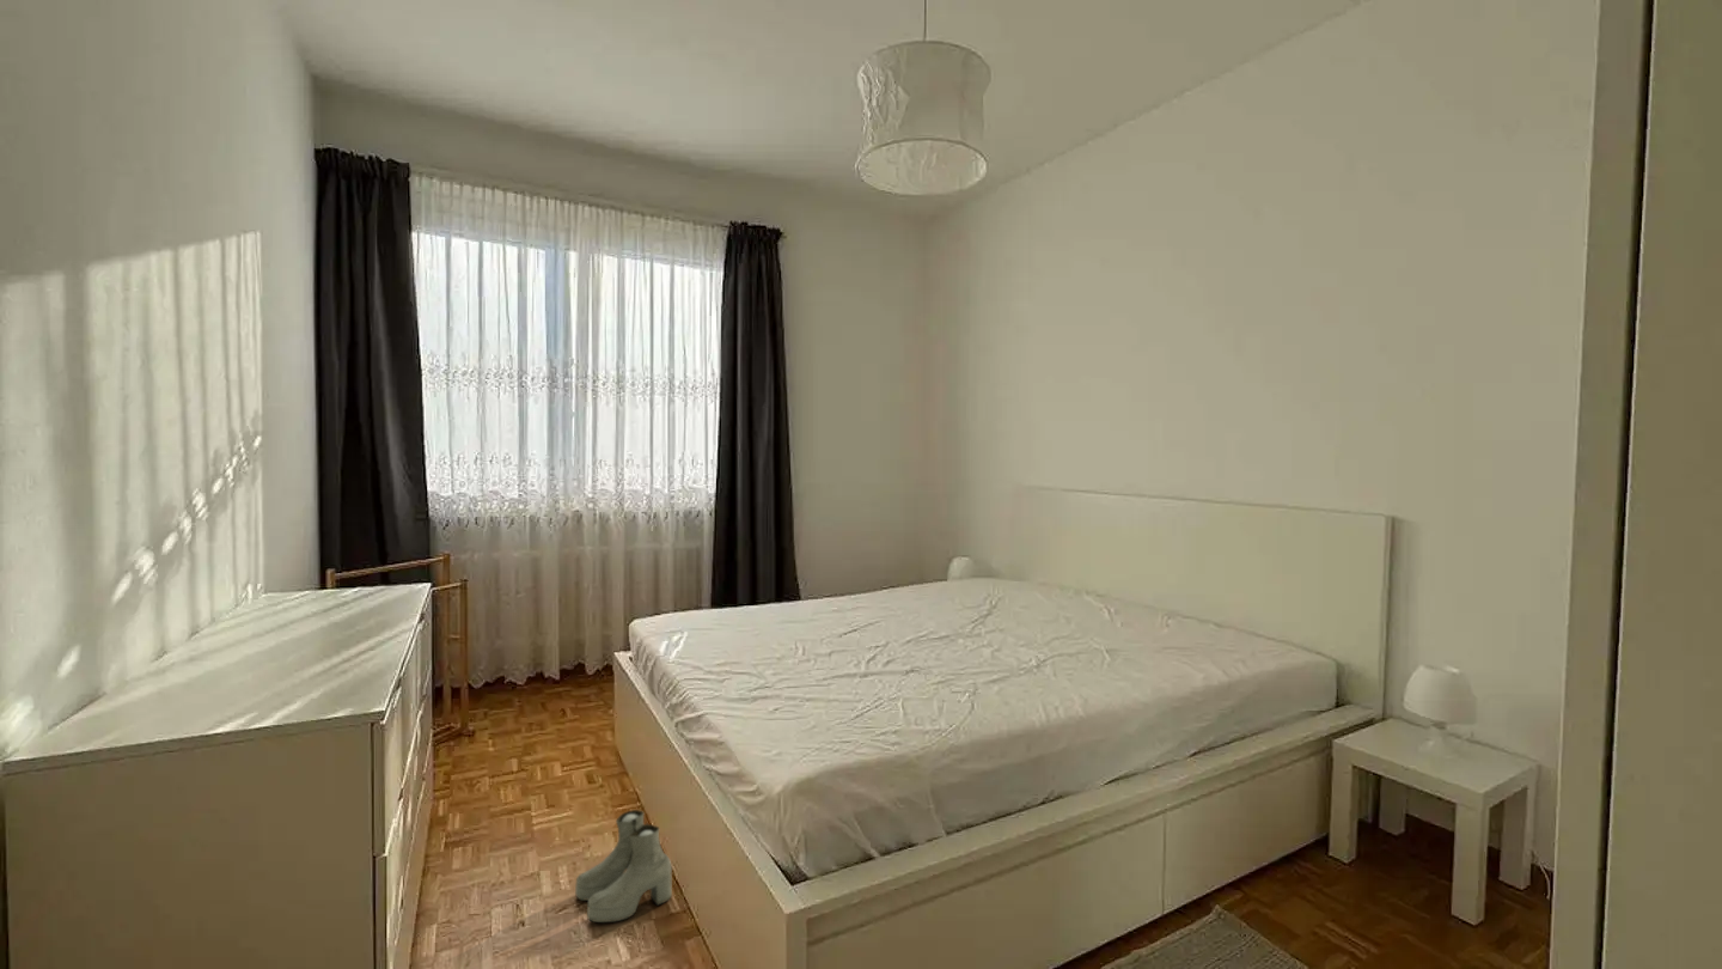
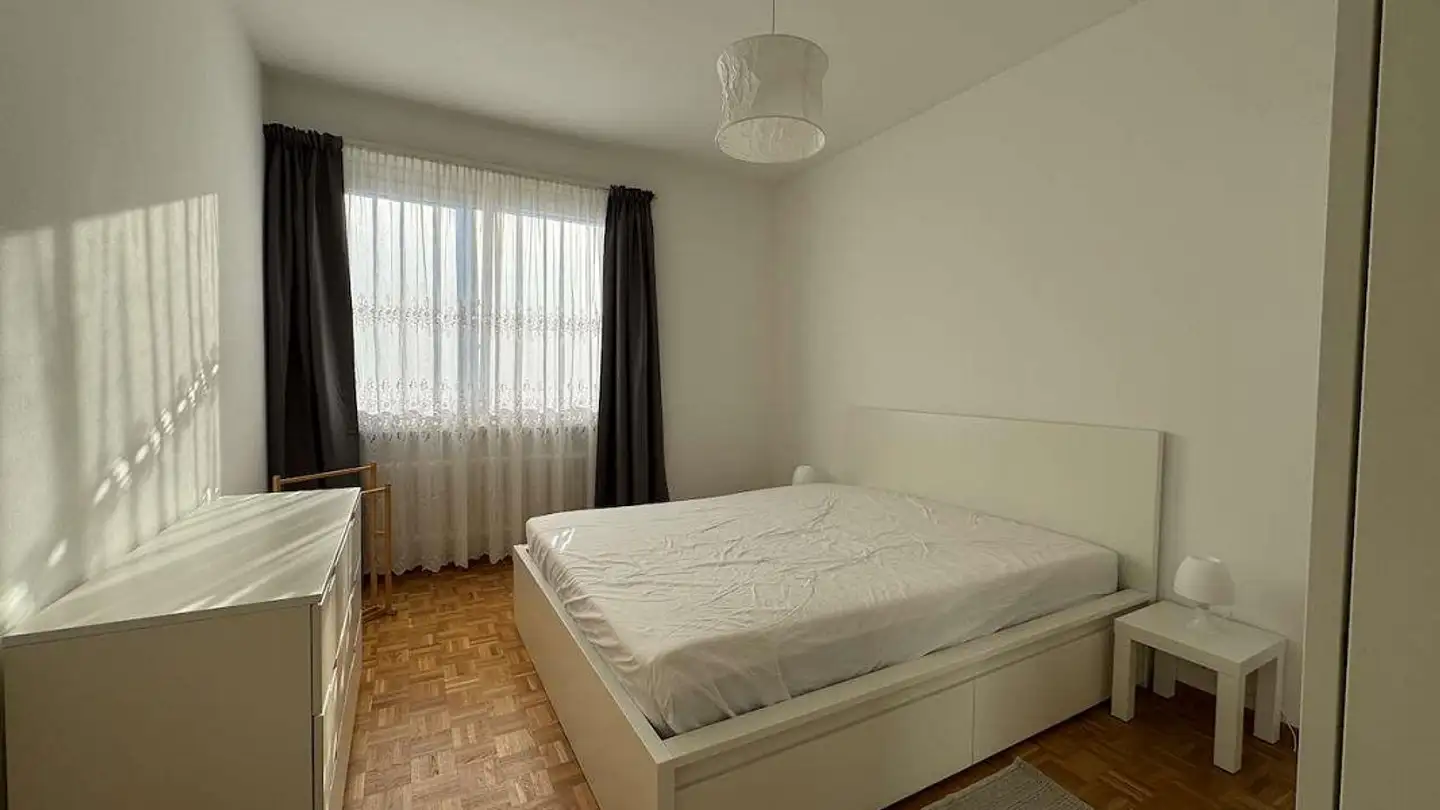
- boots (623, 861)
